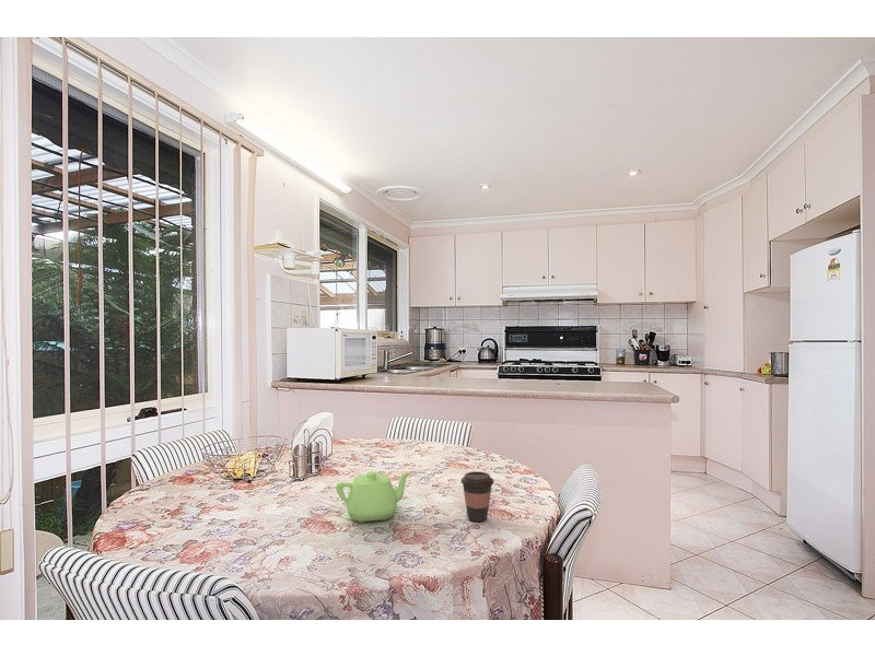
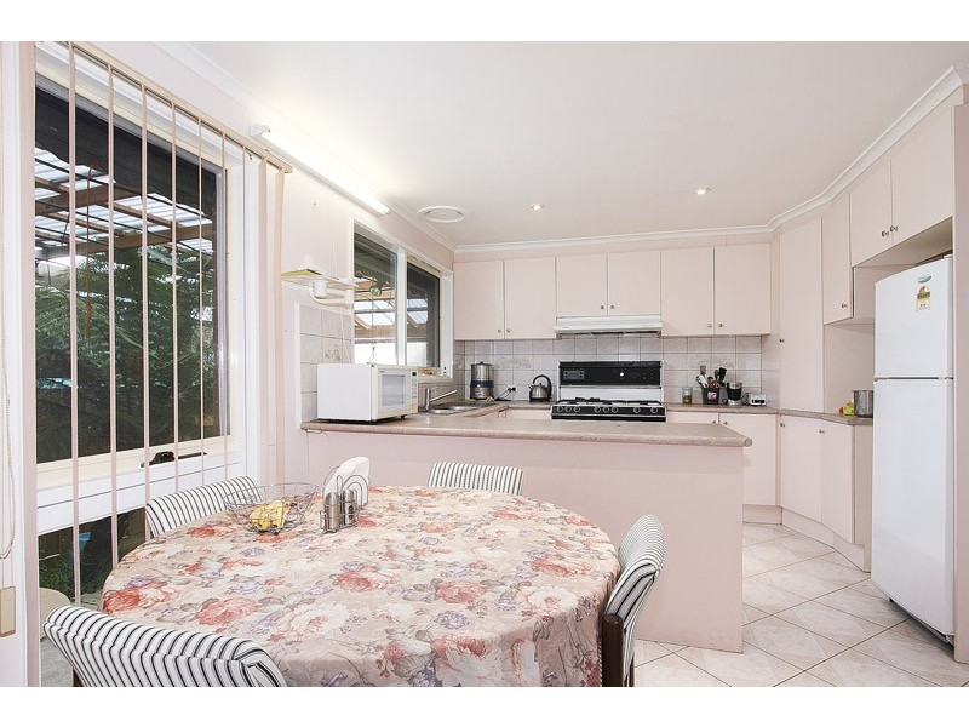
- coffee cup (477, 496)
- teapot (374, 493)
